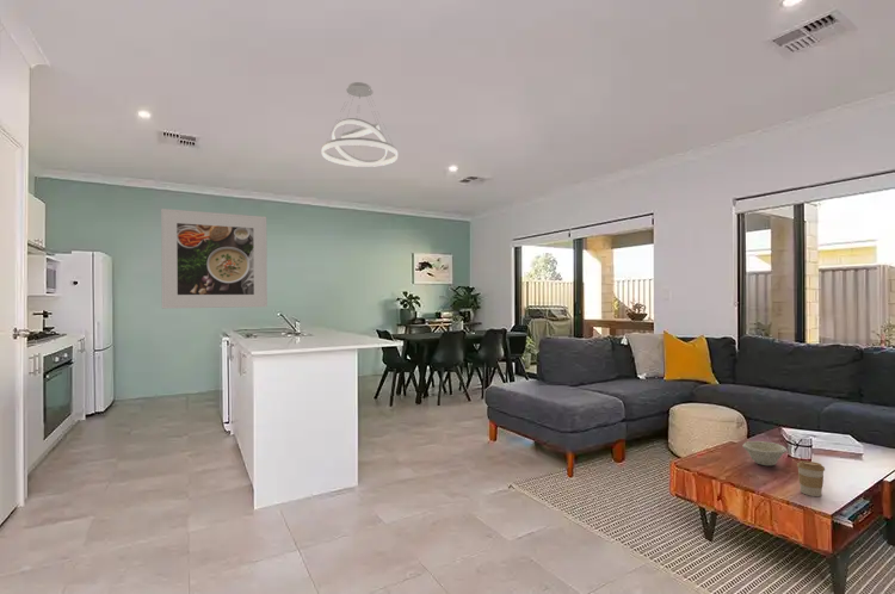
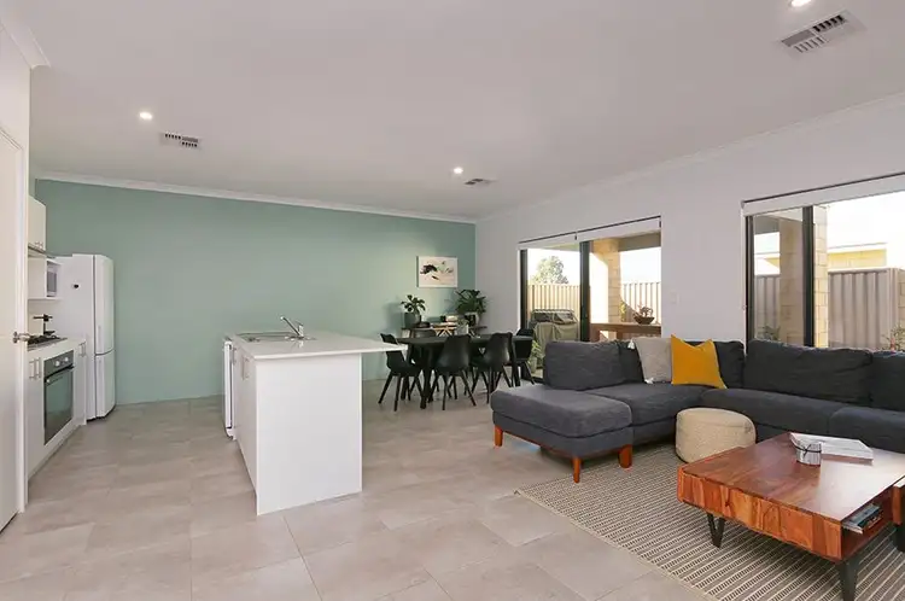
- pendant light (359, 123)
- bowl (764, 453)
- coffee cup (810, 477)
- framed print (216, 260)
